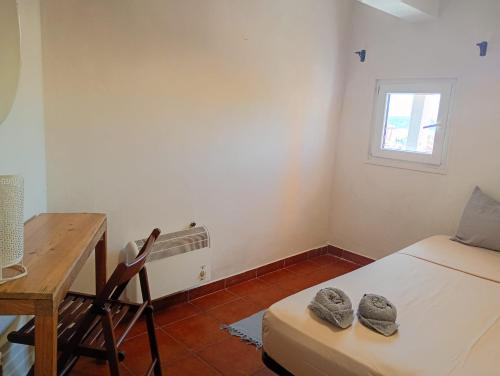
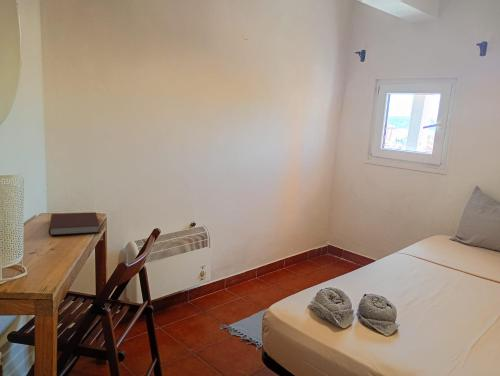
+ notebook (74, 222)
